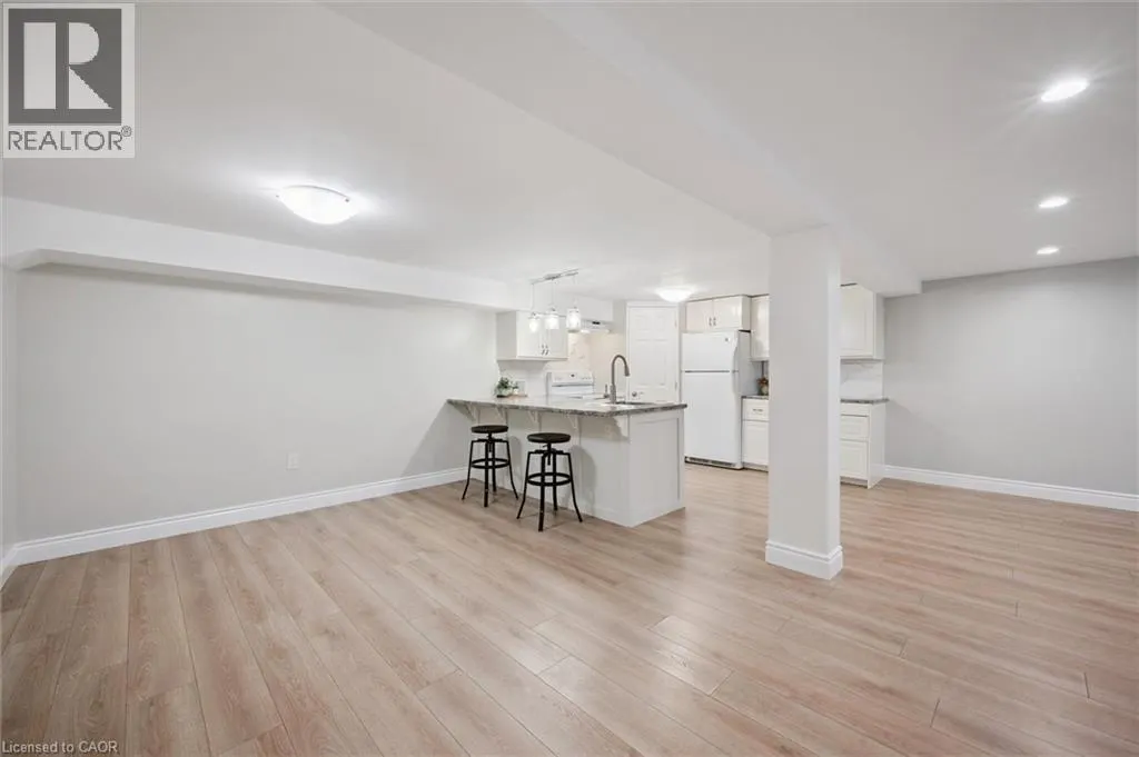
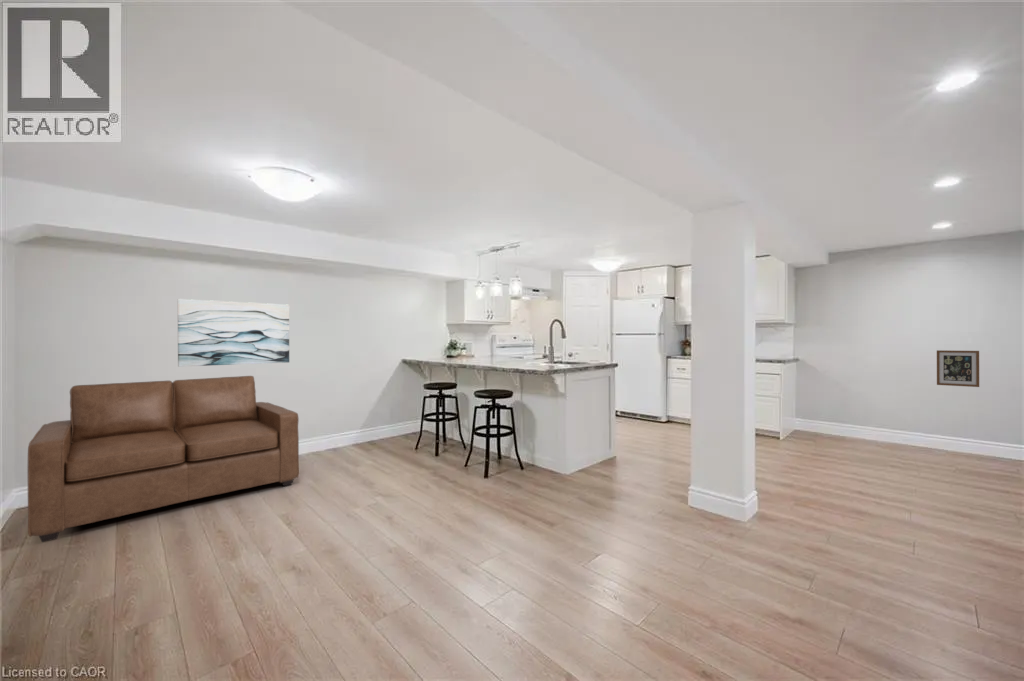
+ wall art (957, 368)
+ wall art (237, 333)
+ sofa (178, 437)
